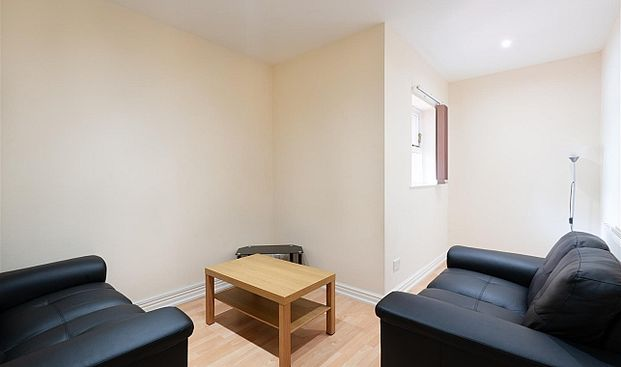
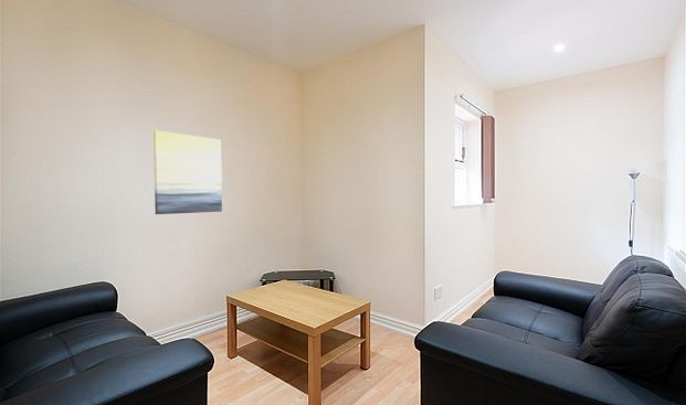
+ wall art (190, 174)
